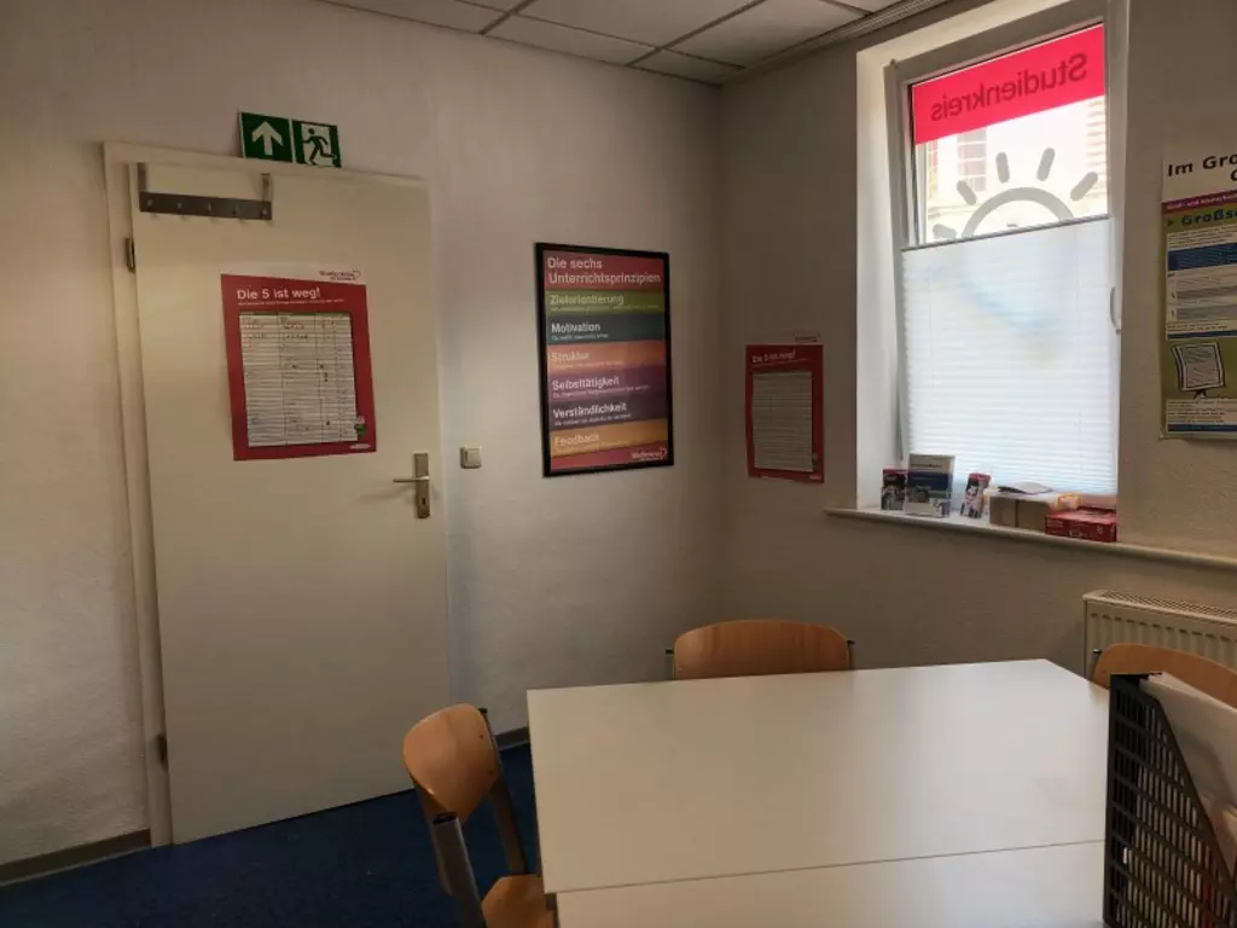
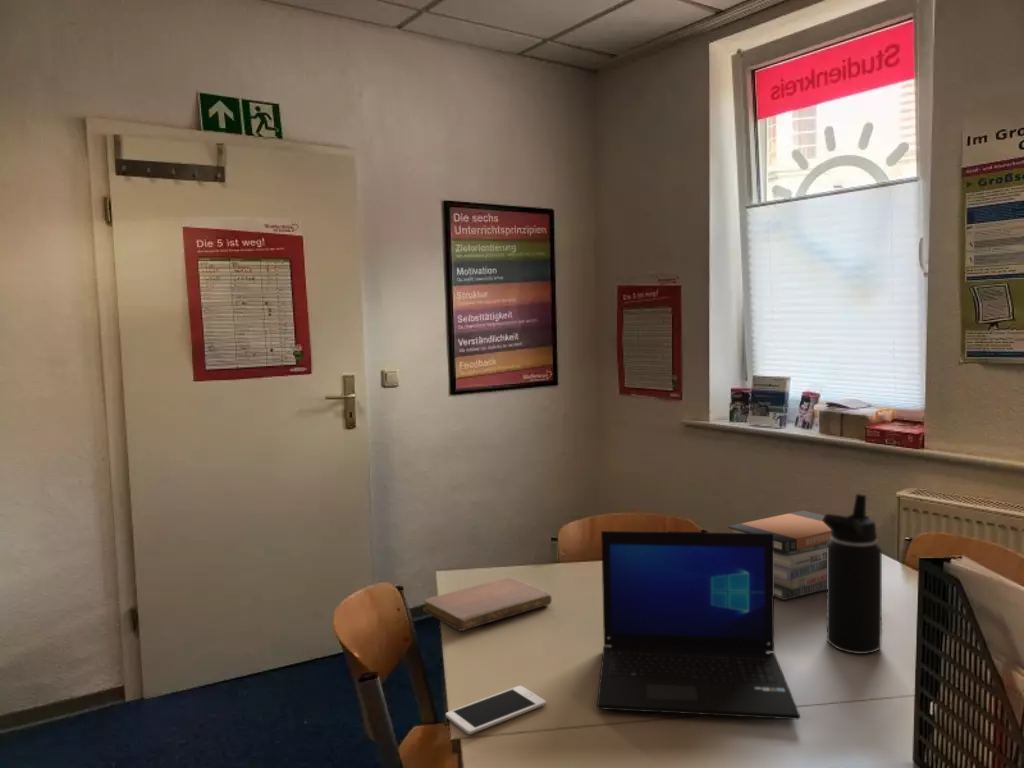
+ water bottle (850, 572)
+ cell phone (496, 708)
+ book stack (795, 553)
+ notebook (487, 602)
+ laptop (690, 616)
